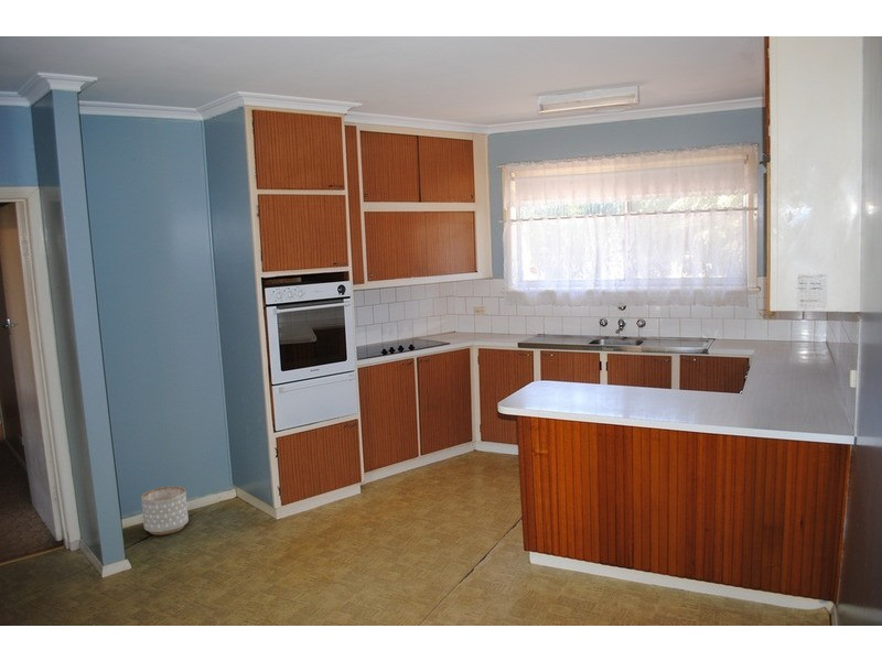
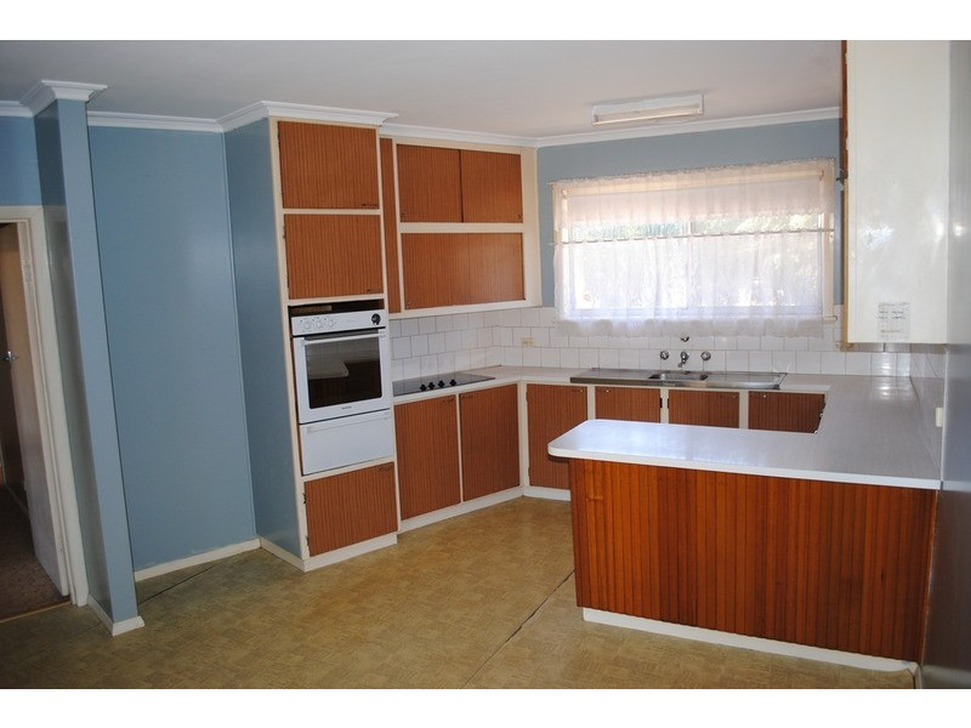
- planter (164, 510)
